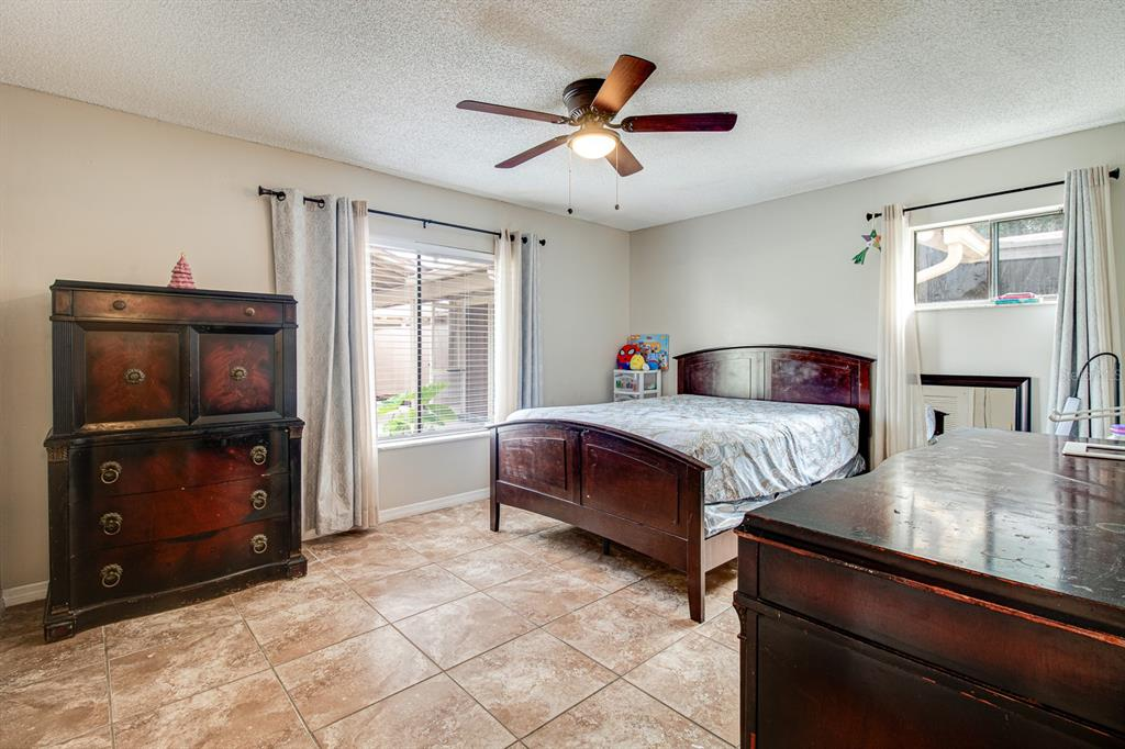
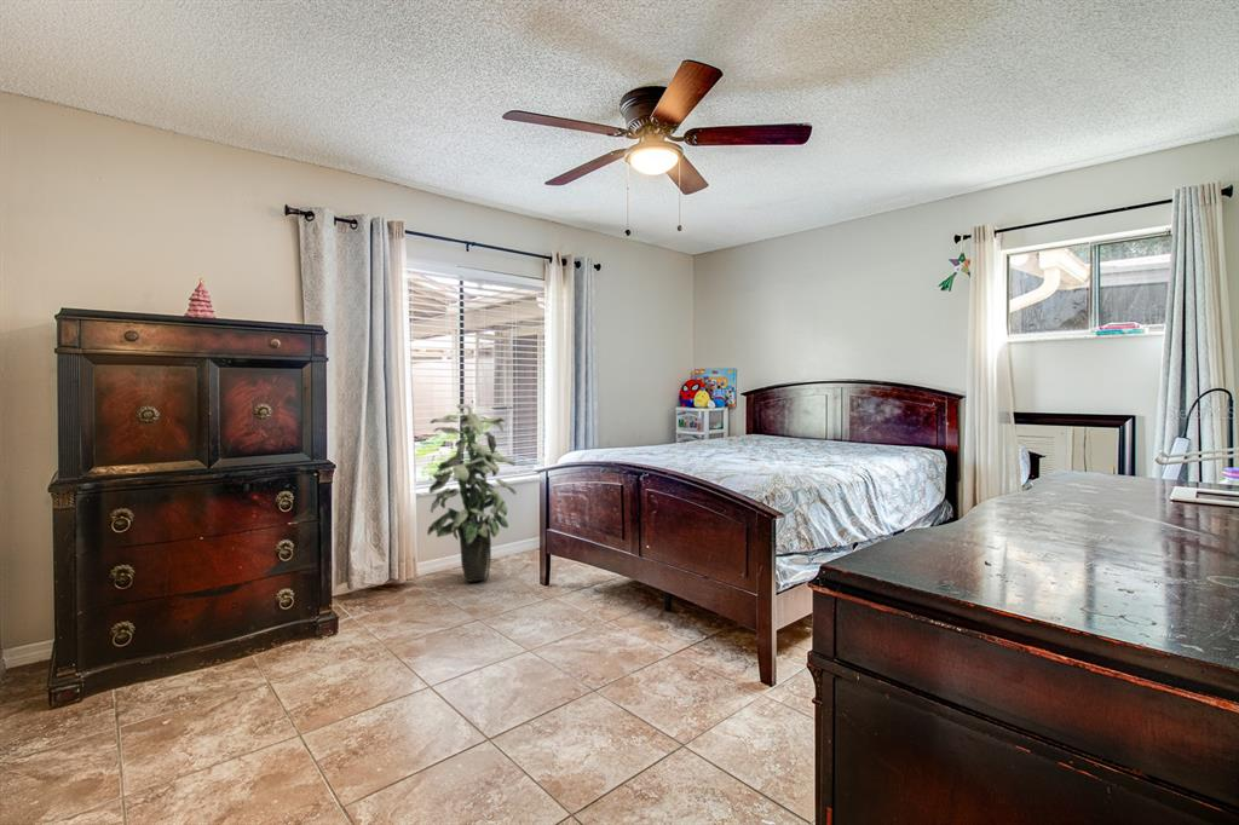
+ indoor plant (469, 491)
